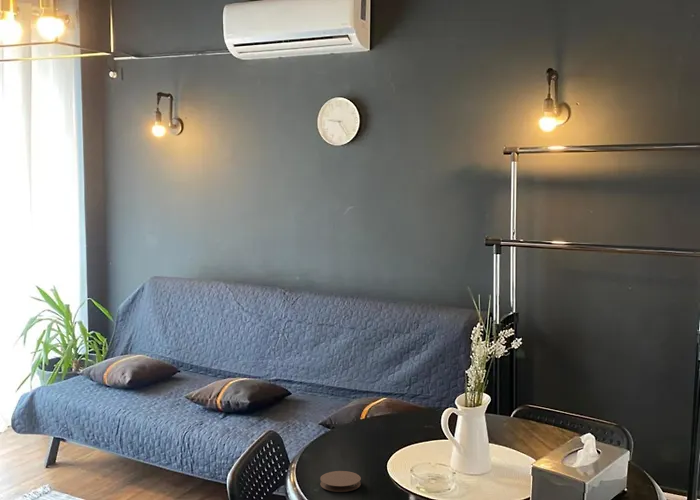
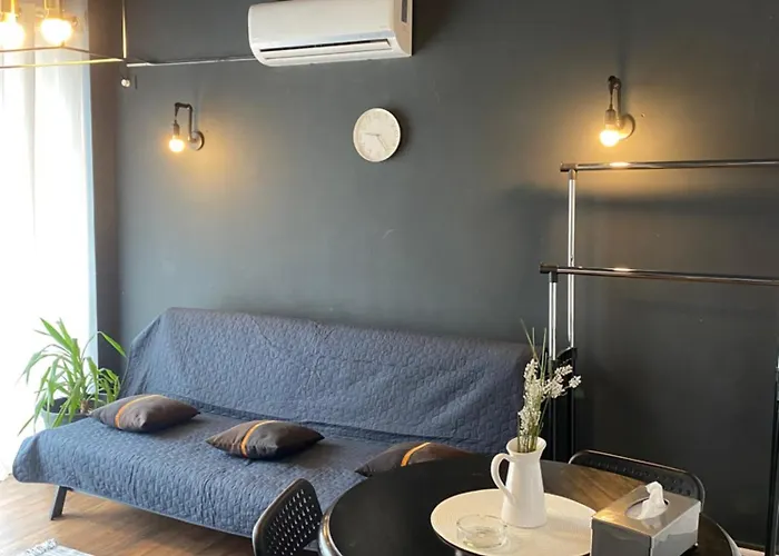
- coaster (340, 481)
